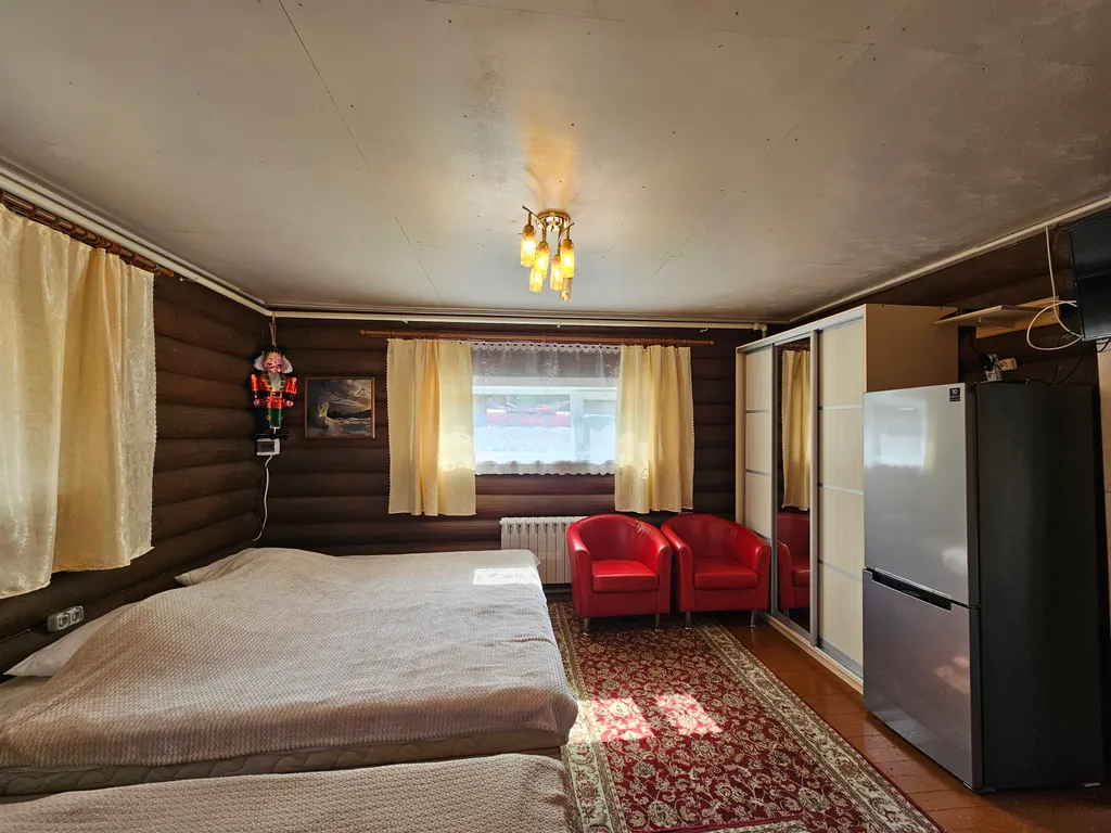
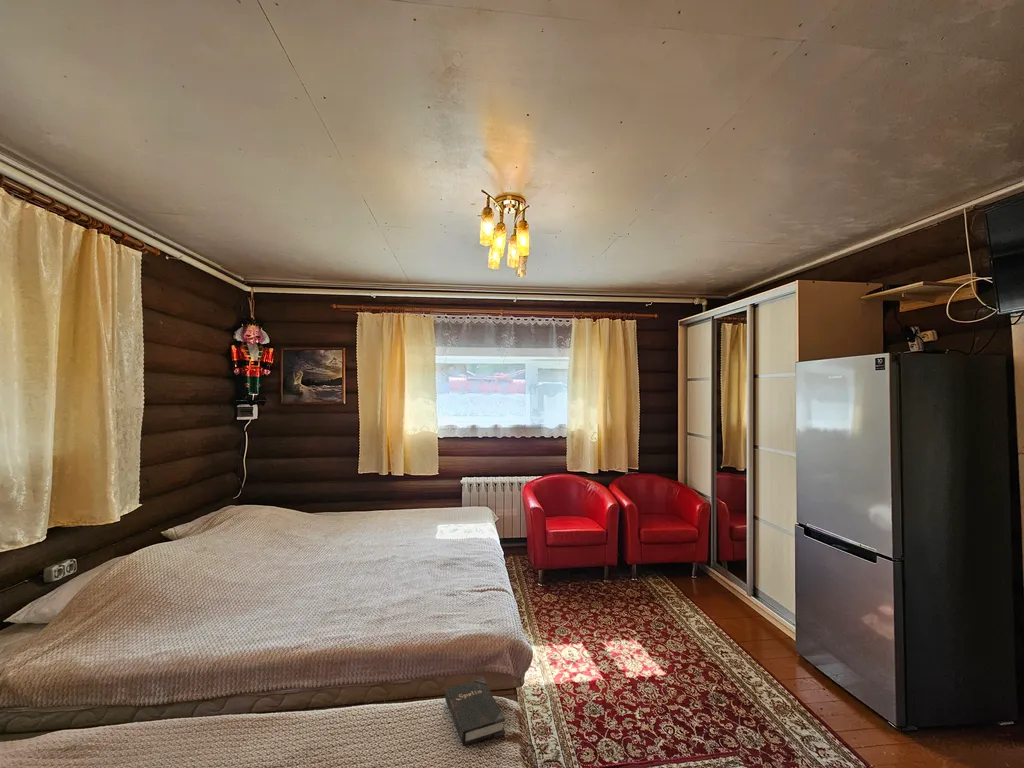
+ hardback book (473, 710)
